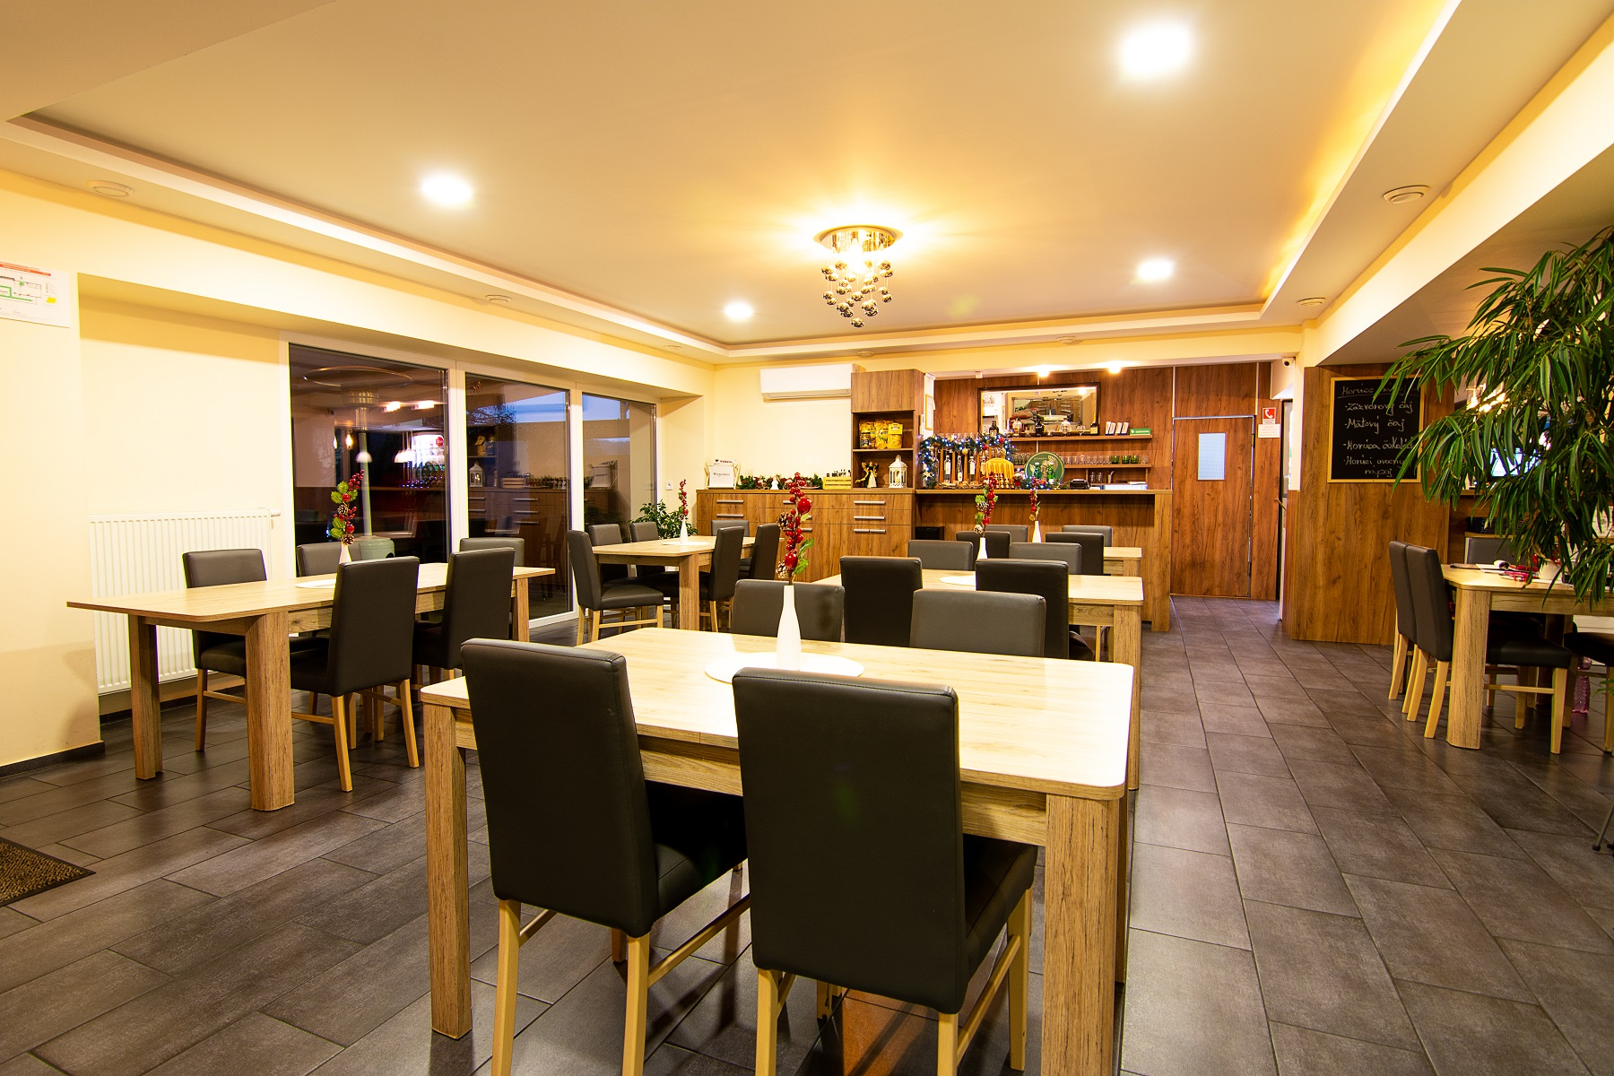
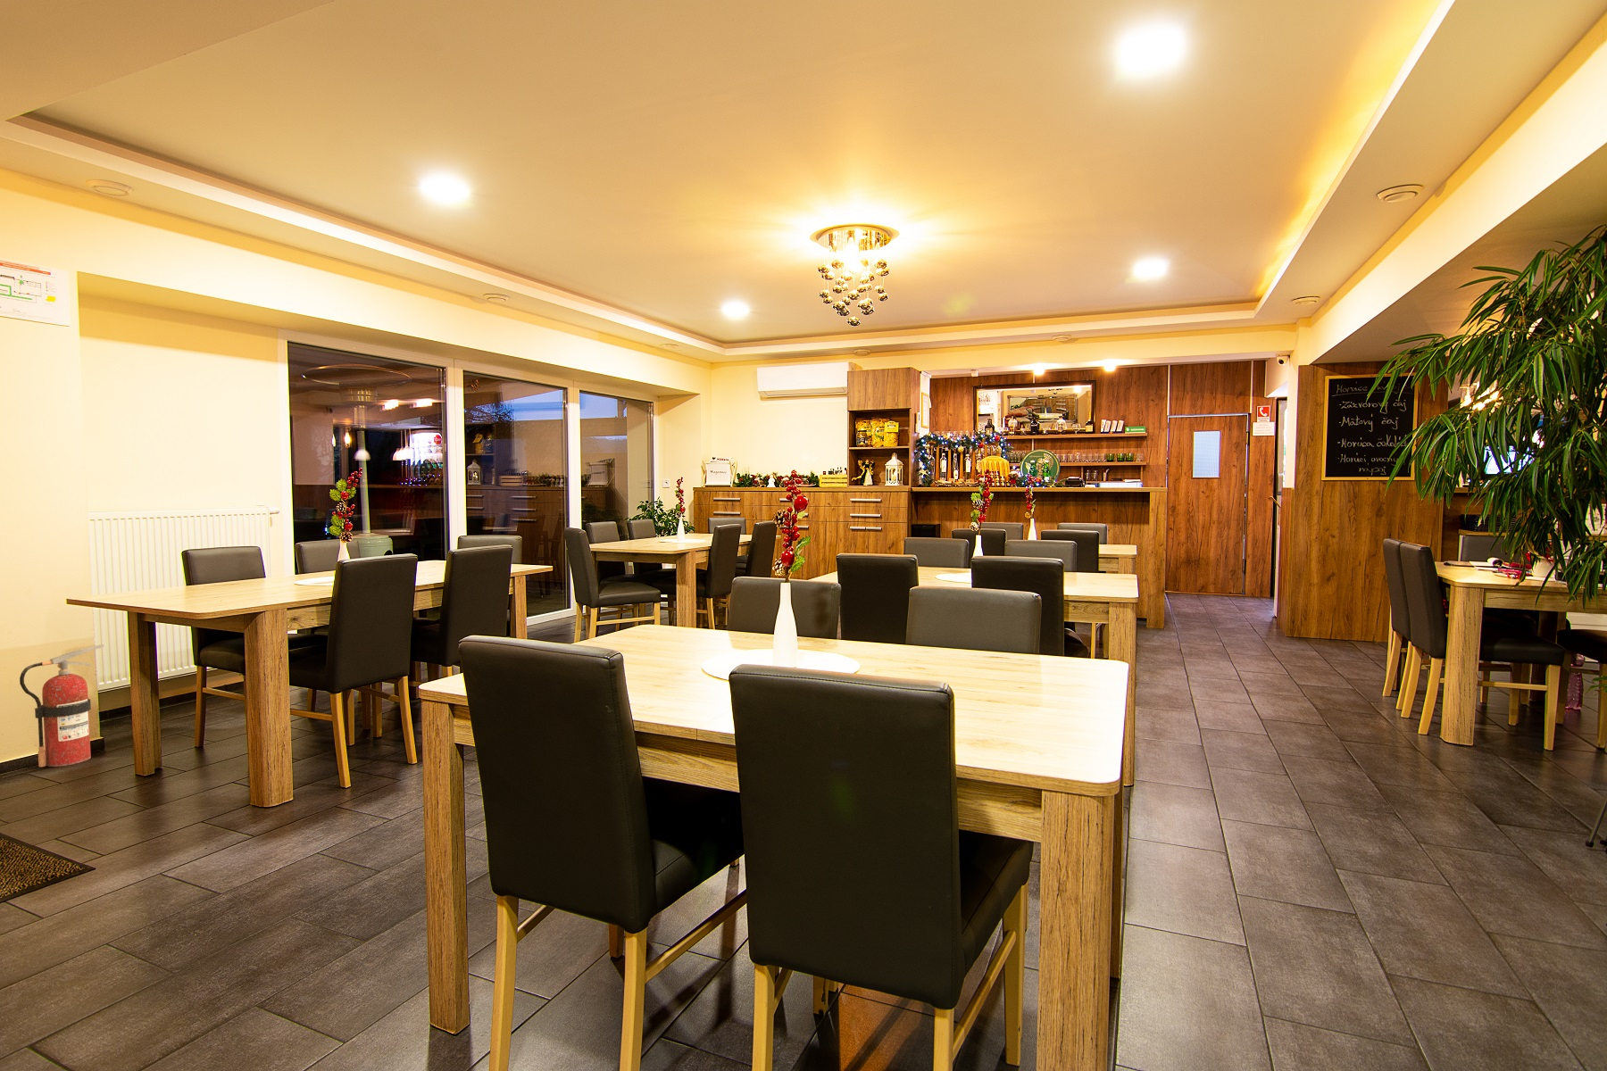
+ fire extinguisher (65, 706)
